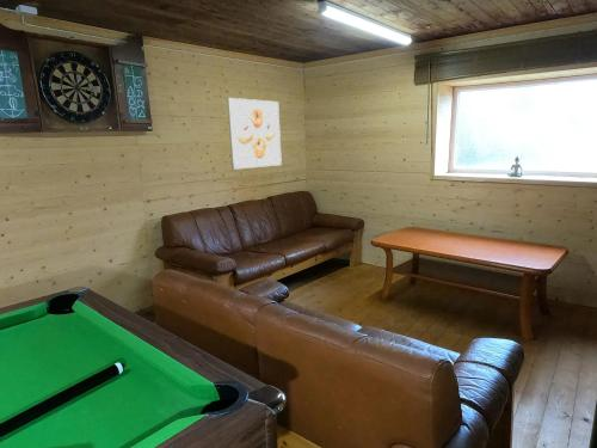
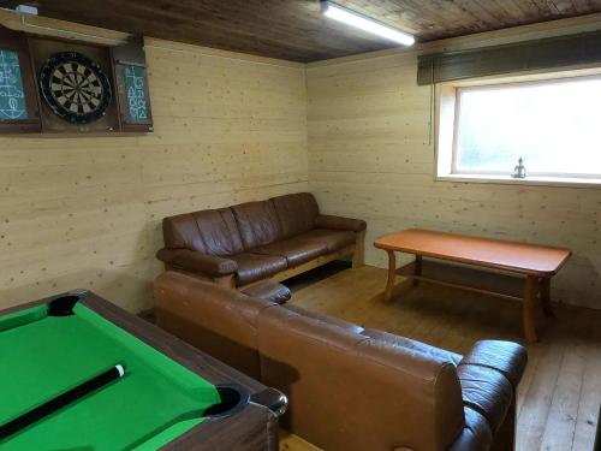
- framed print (256, 134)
